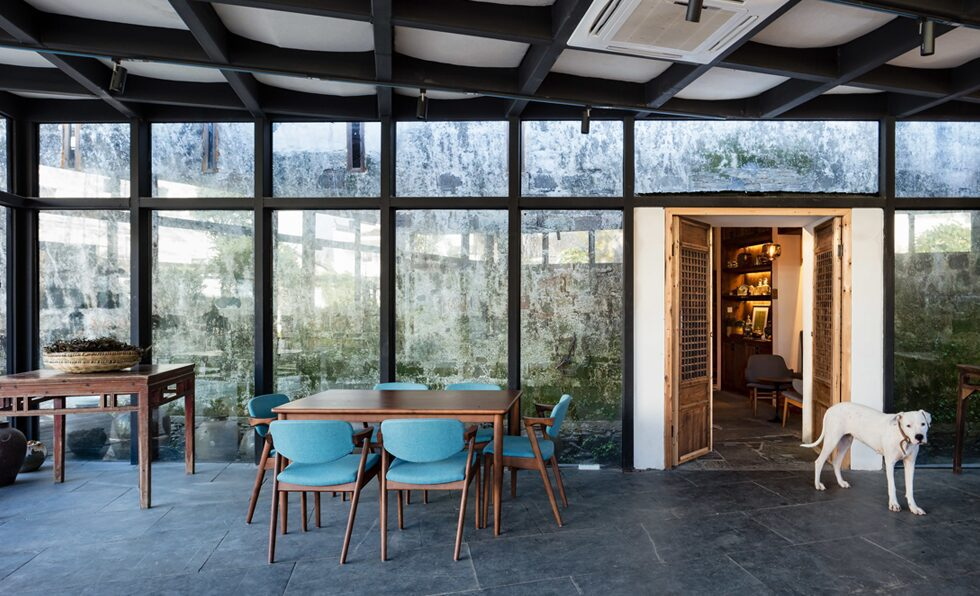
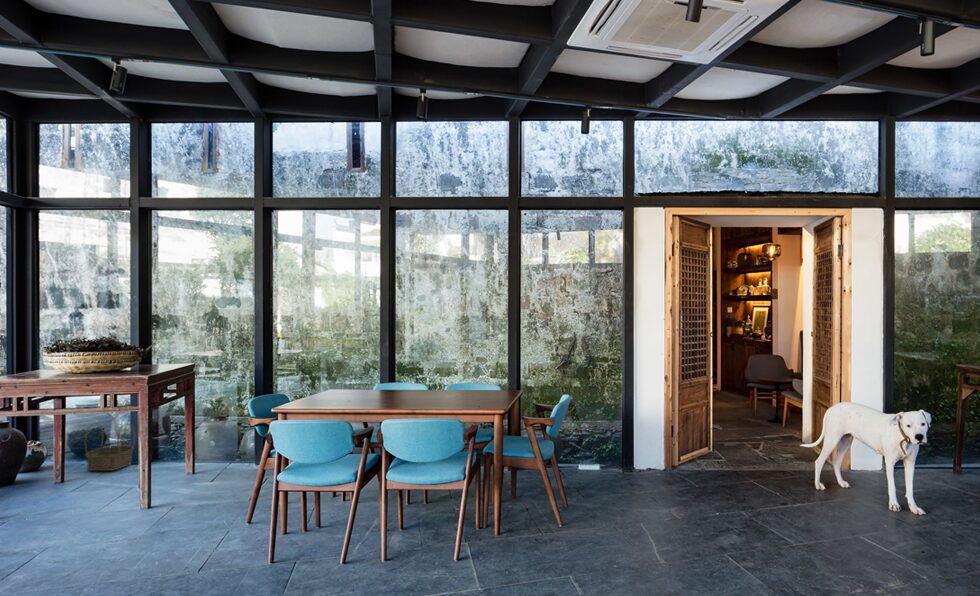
+ basket (110, 446)
